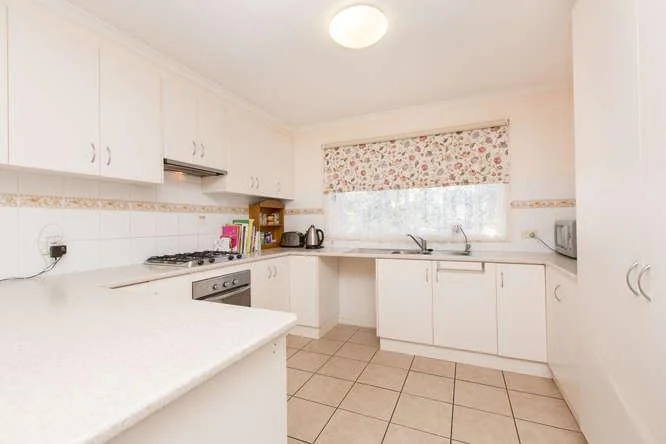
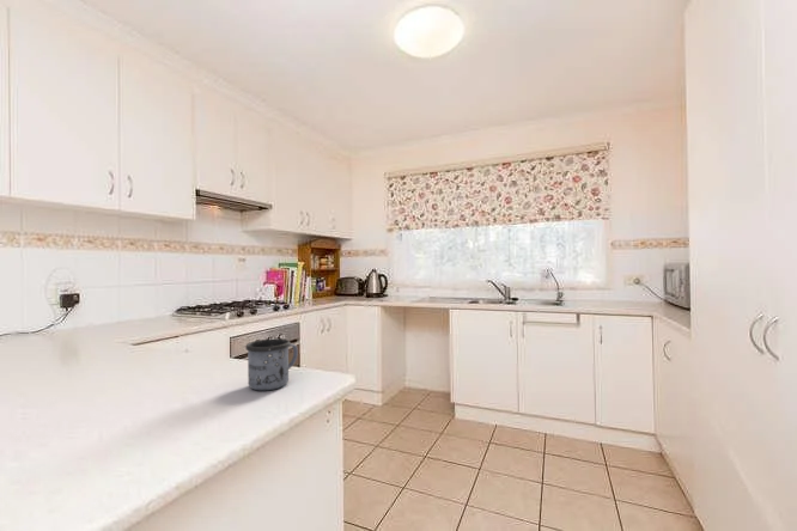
+ mug (274, 362)
